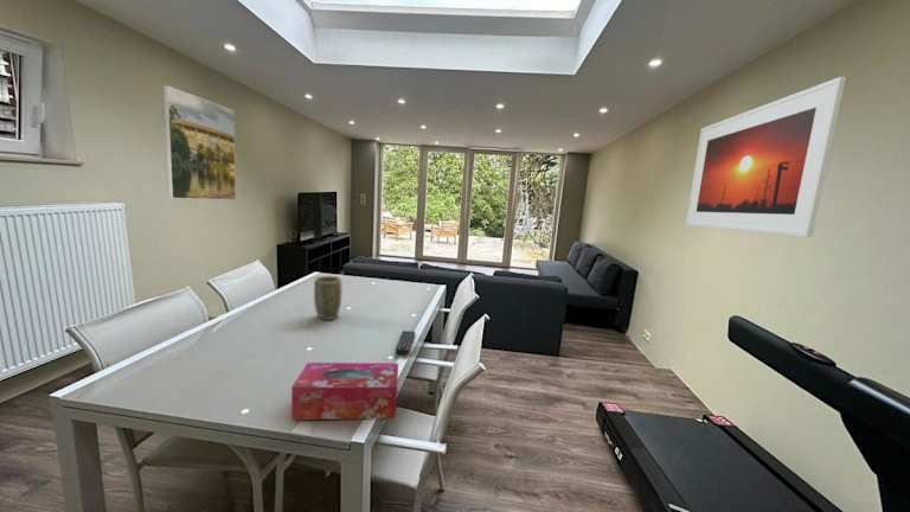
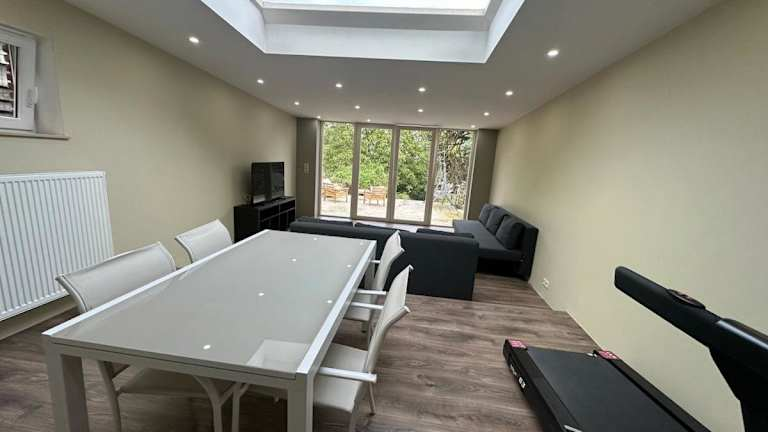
- plant pot (327, 297)
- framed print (744, 171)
- remote control (405, 341)
- tissue box (348, 389)
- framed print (204, 149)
